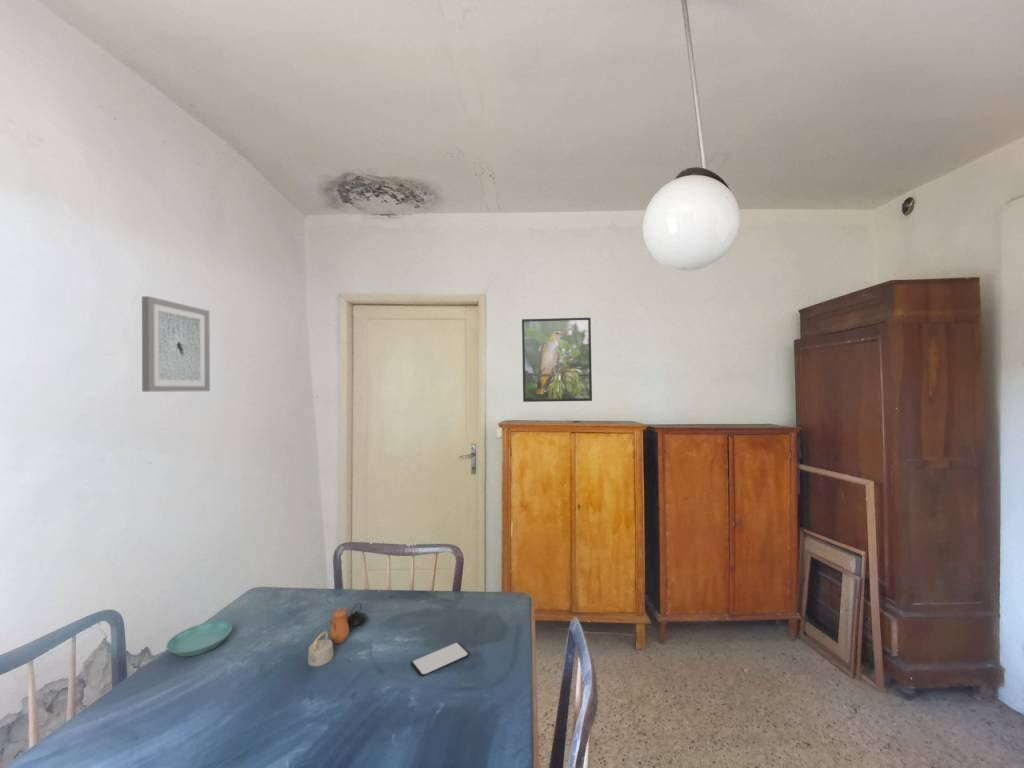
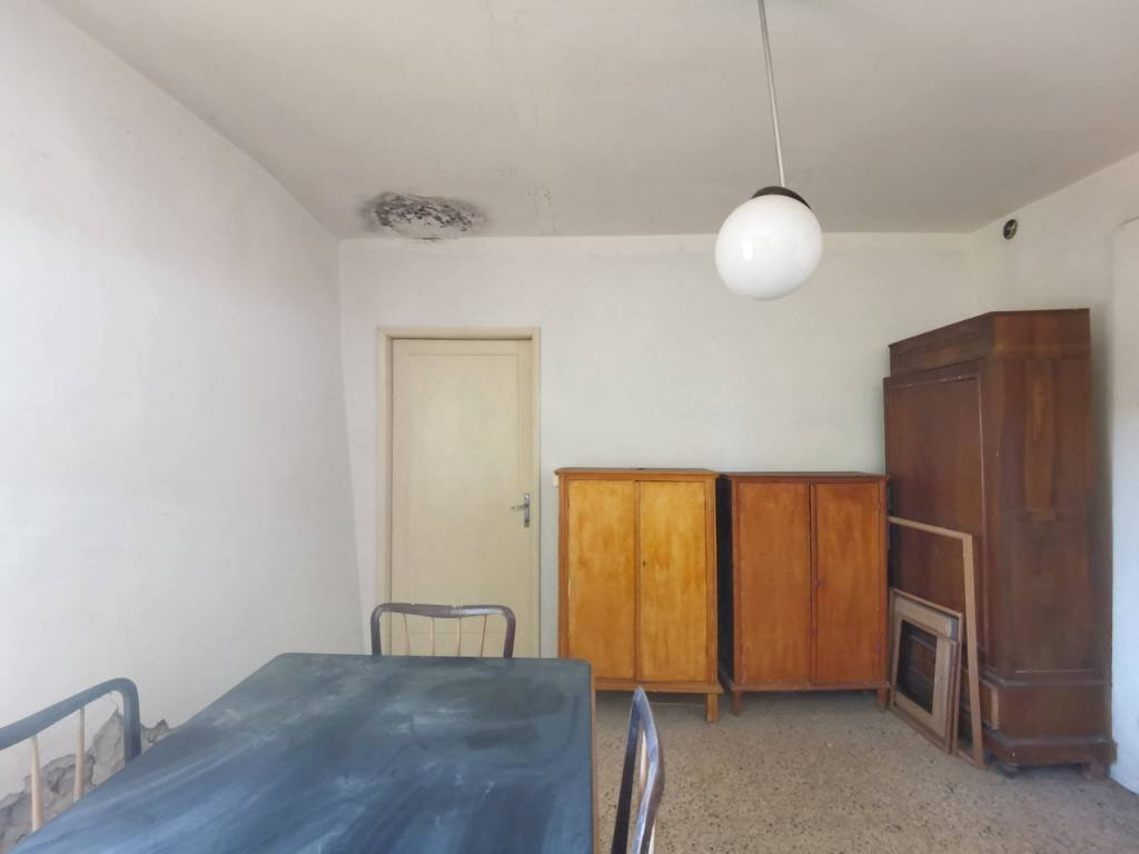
- saucer (200, 640)
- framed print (556, 359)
- teapot (338, 625)
- wall art (178, 347)
- smartphone (440, 658)
